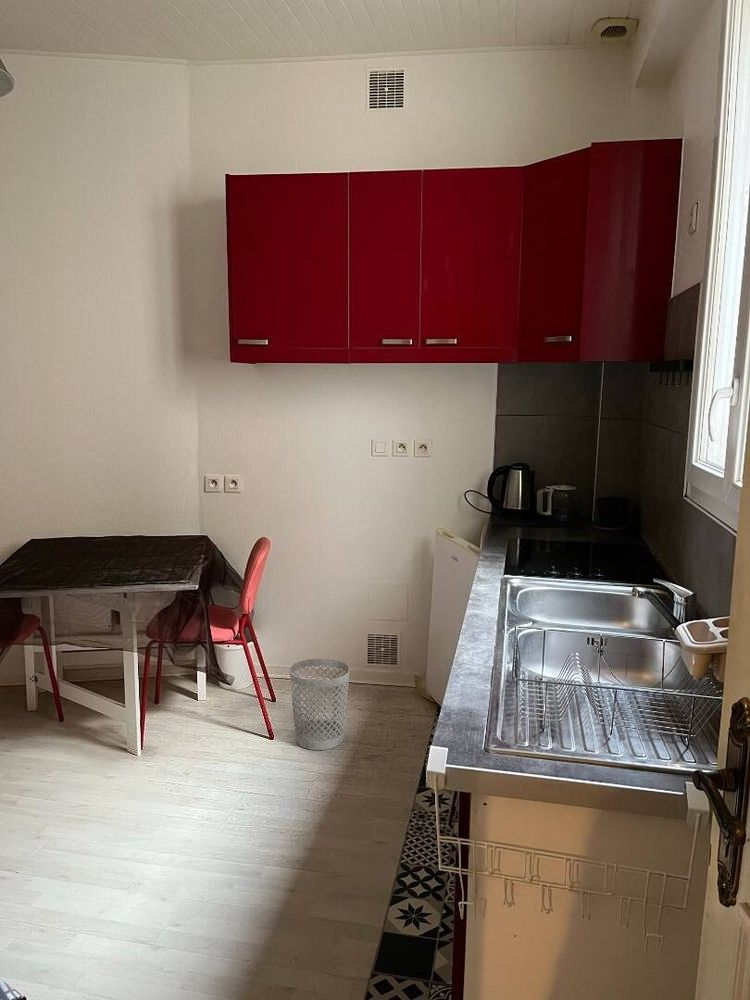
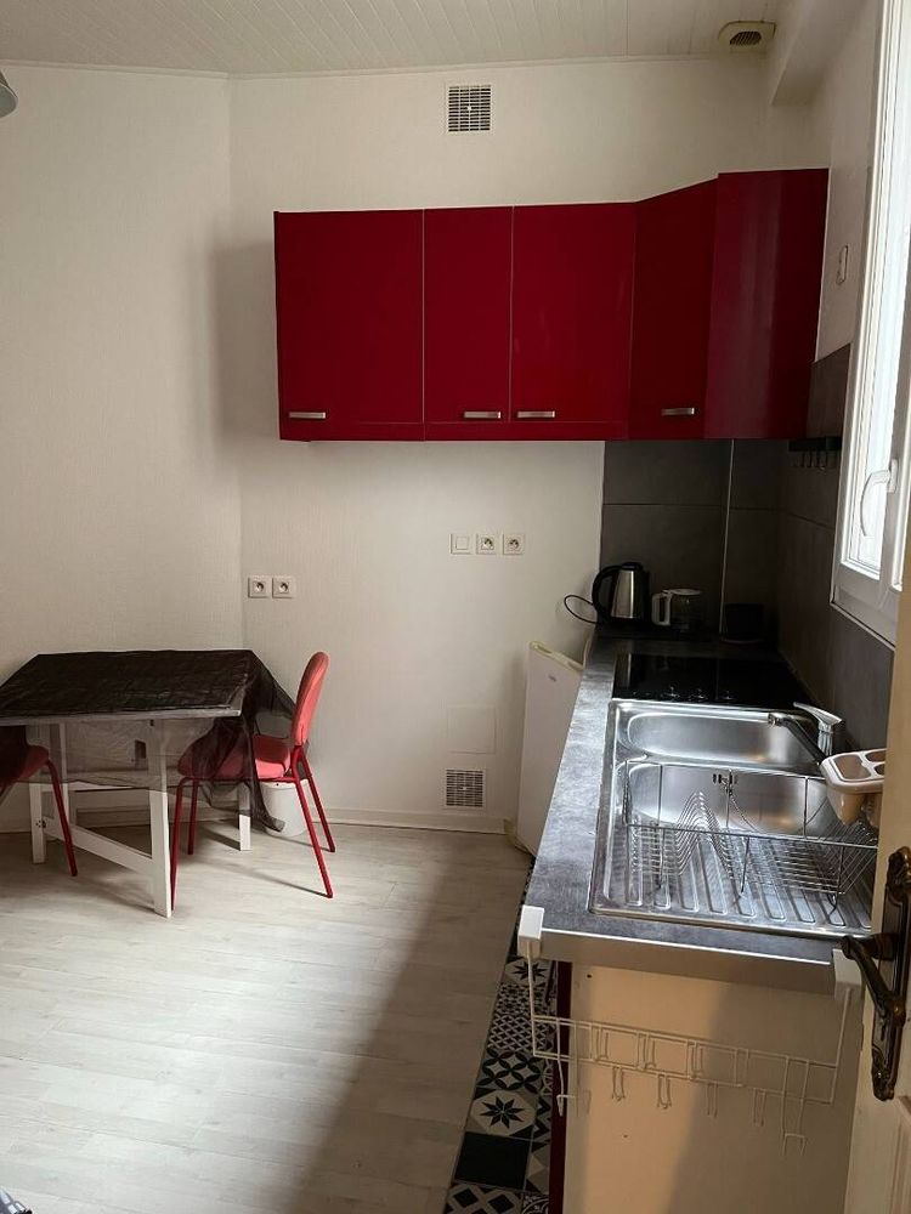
- wastebasket (319, 704)
